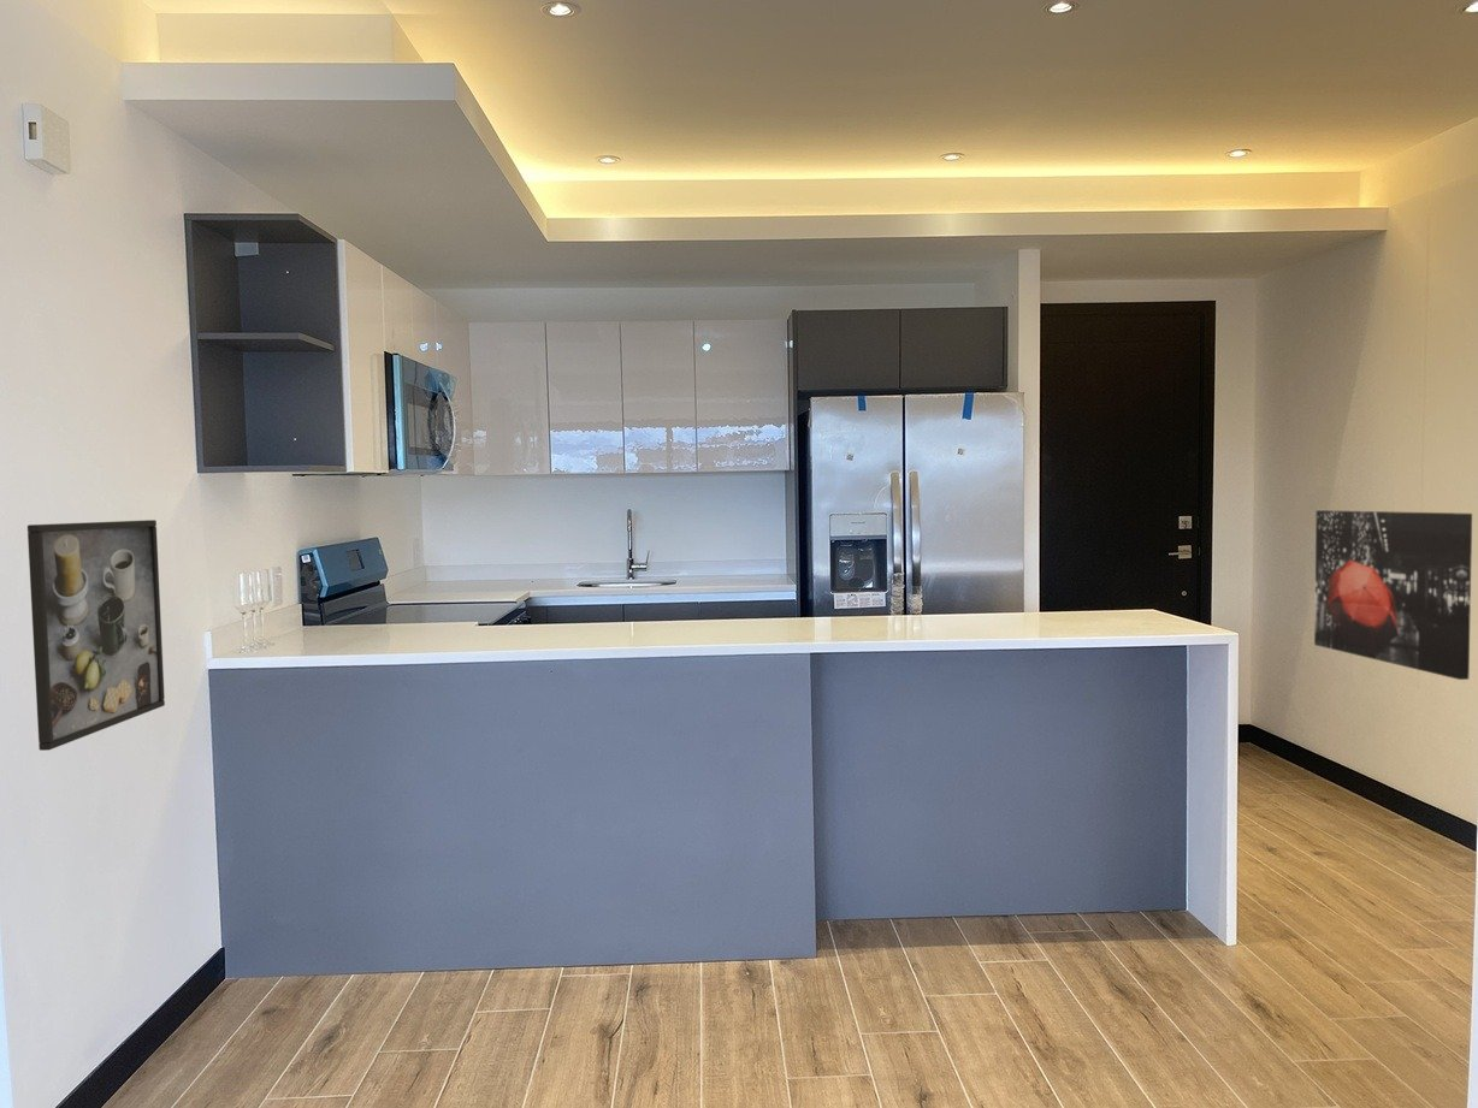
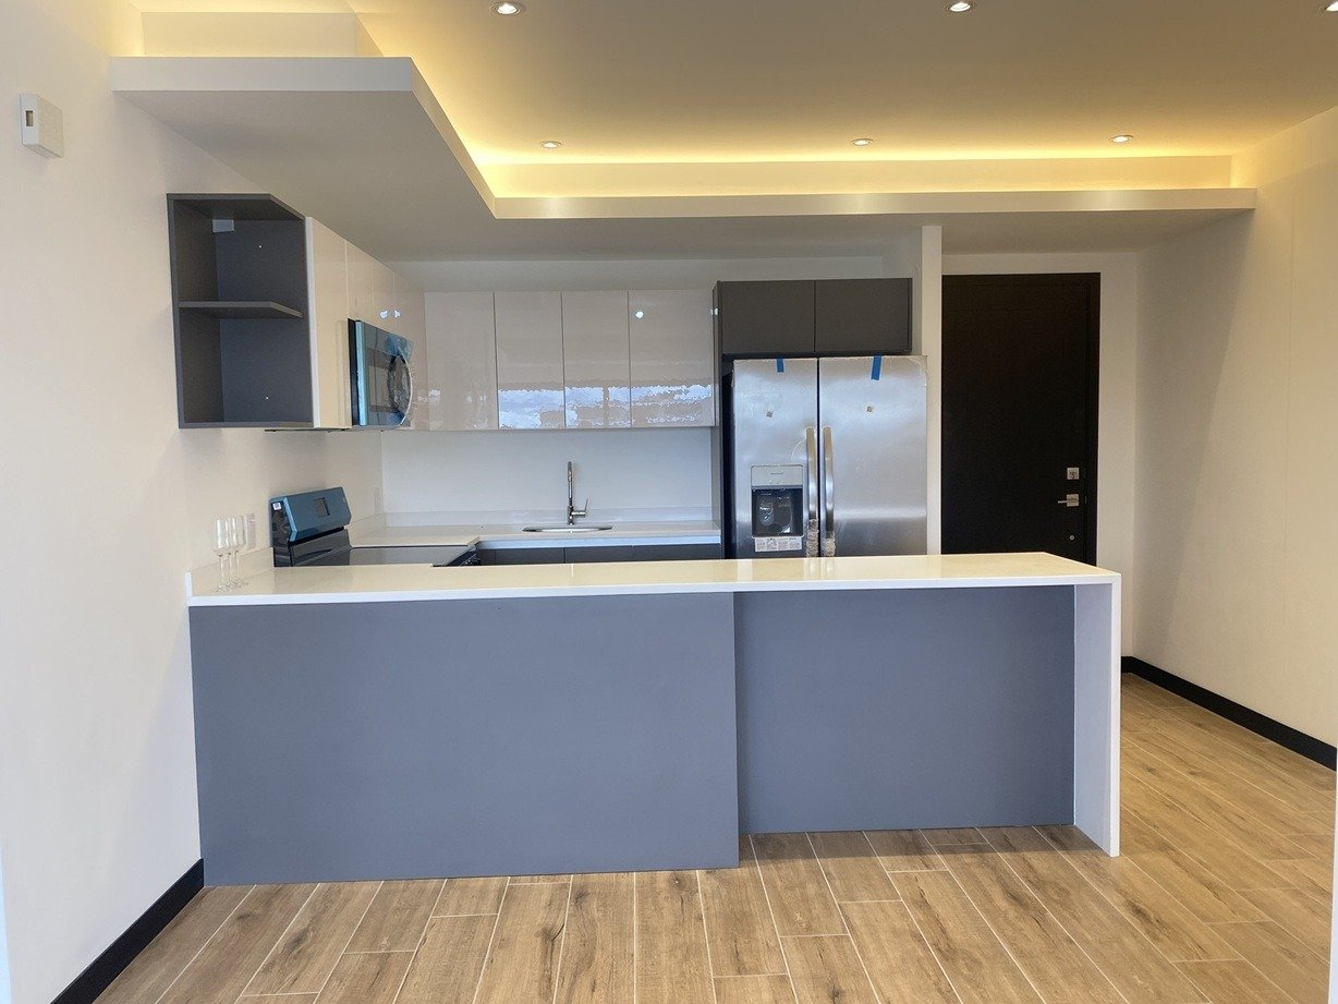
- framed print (102, 624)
- wall art (1384, 586)
